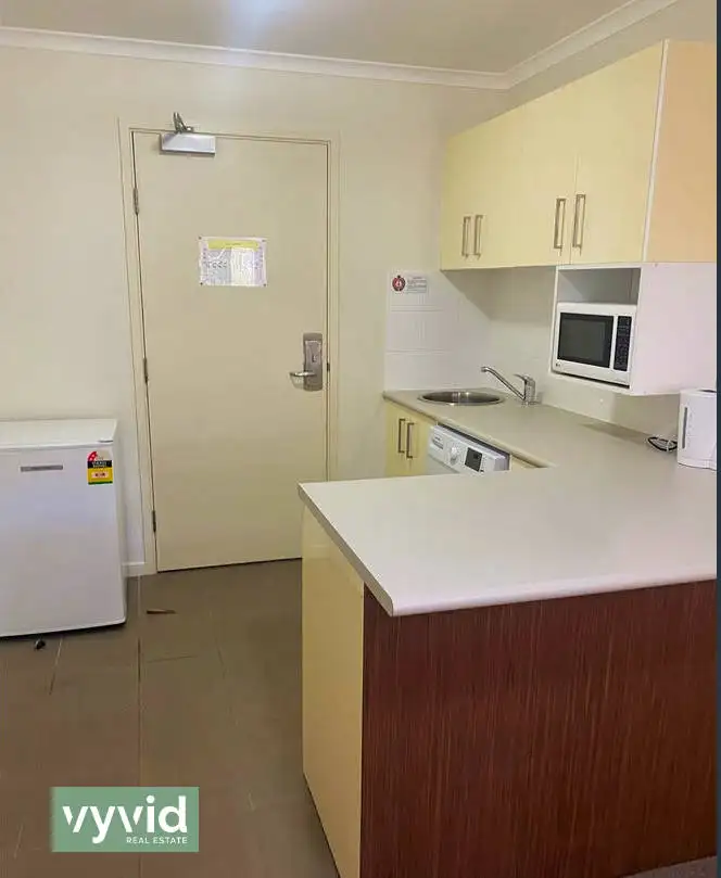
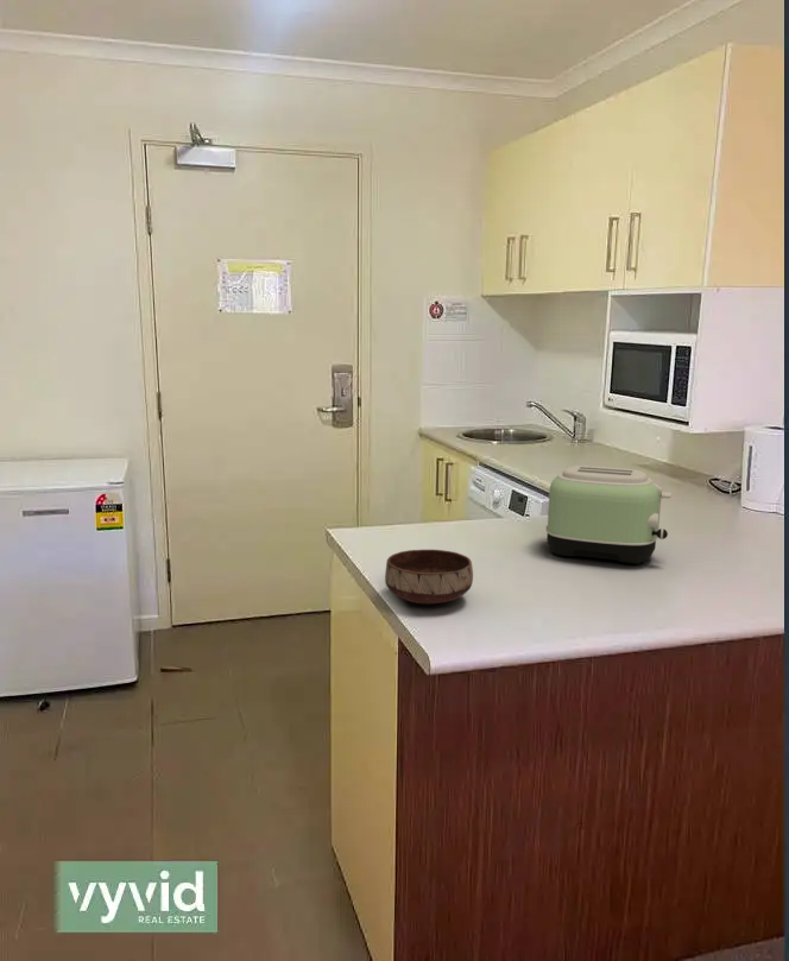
+ bowl (428, 579)
+ toaster (606, 512)
